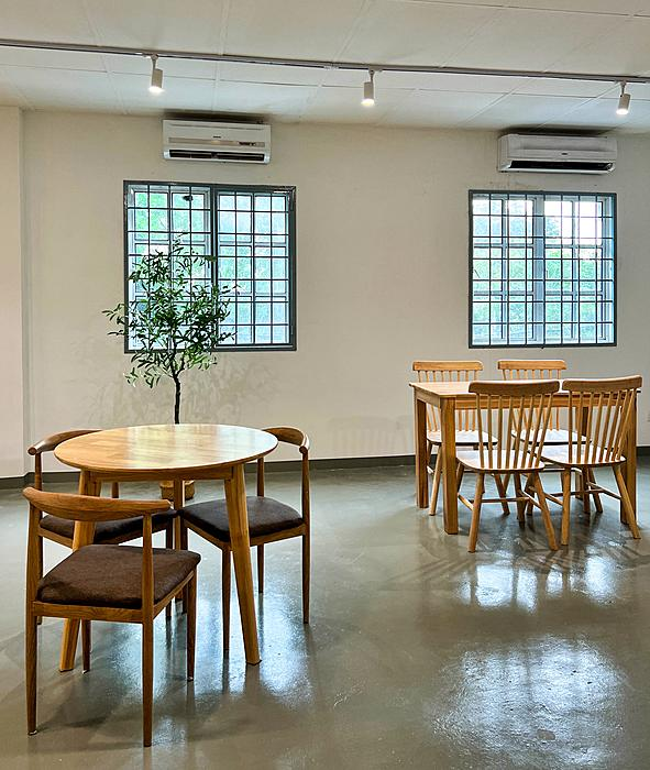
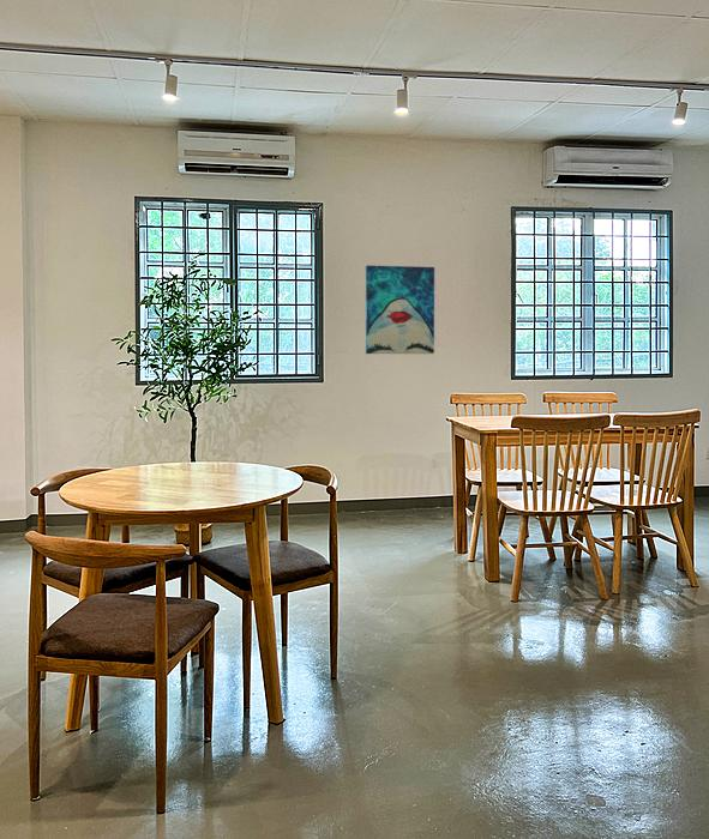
+ wall art (399, 309)
